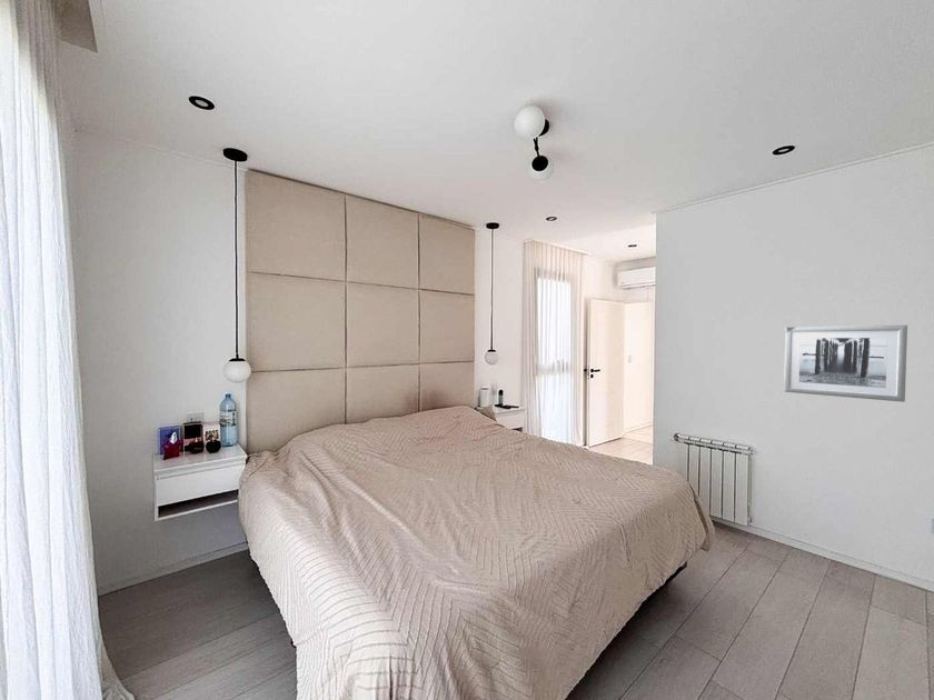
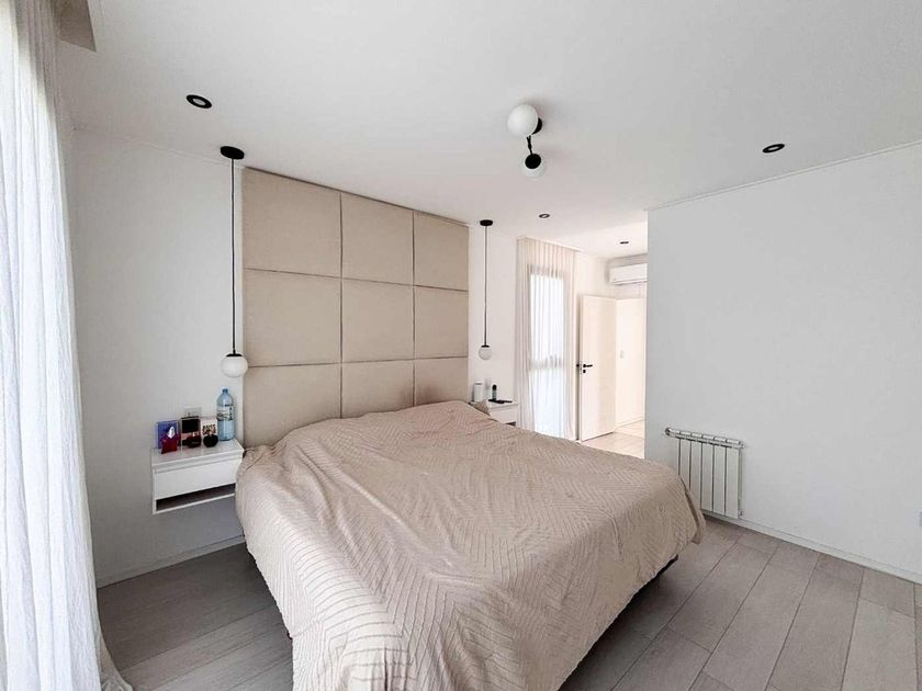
- wall art (839, 361)
